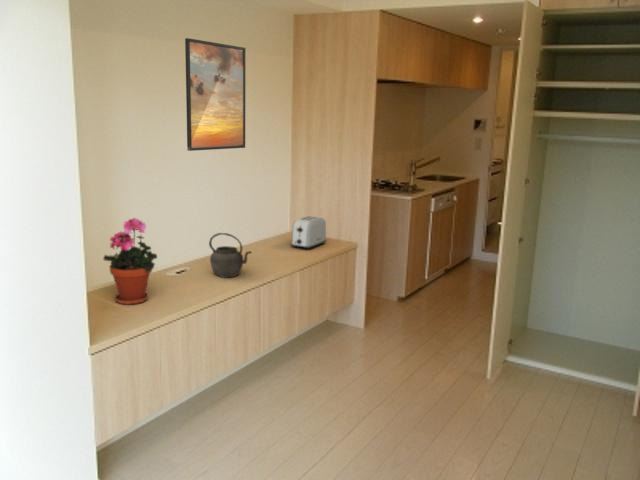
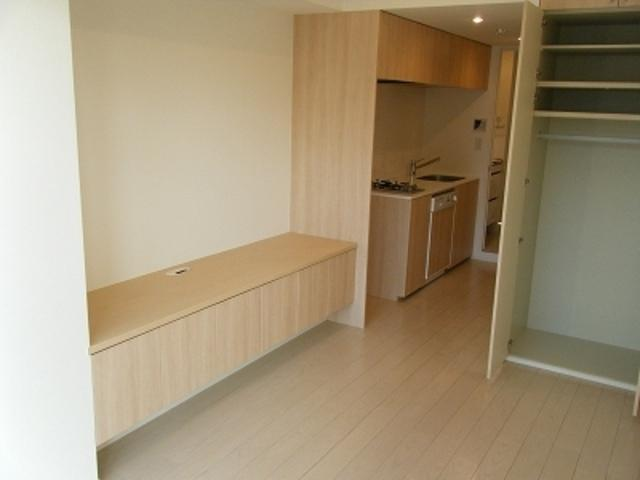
- potted plant (130, 259)
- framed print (217, 97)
- toaster (308, 231)
- kettle (230, 253)
